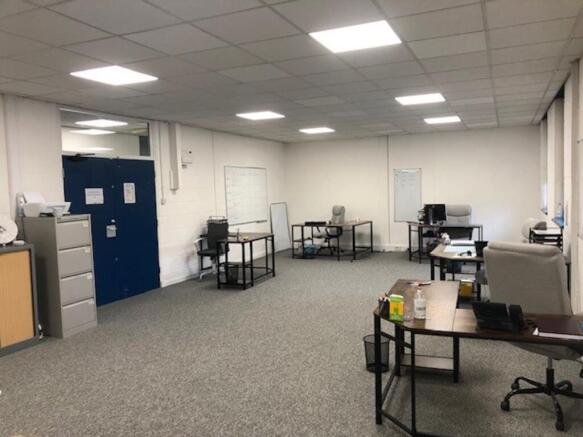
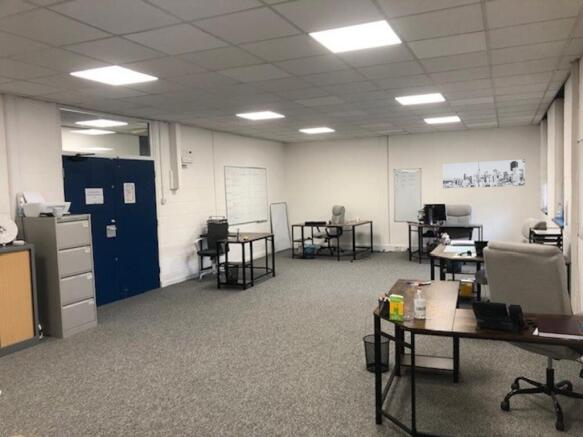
+ wall art (482, 174)
